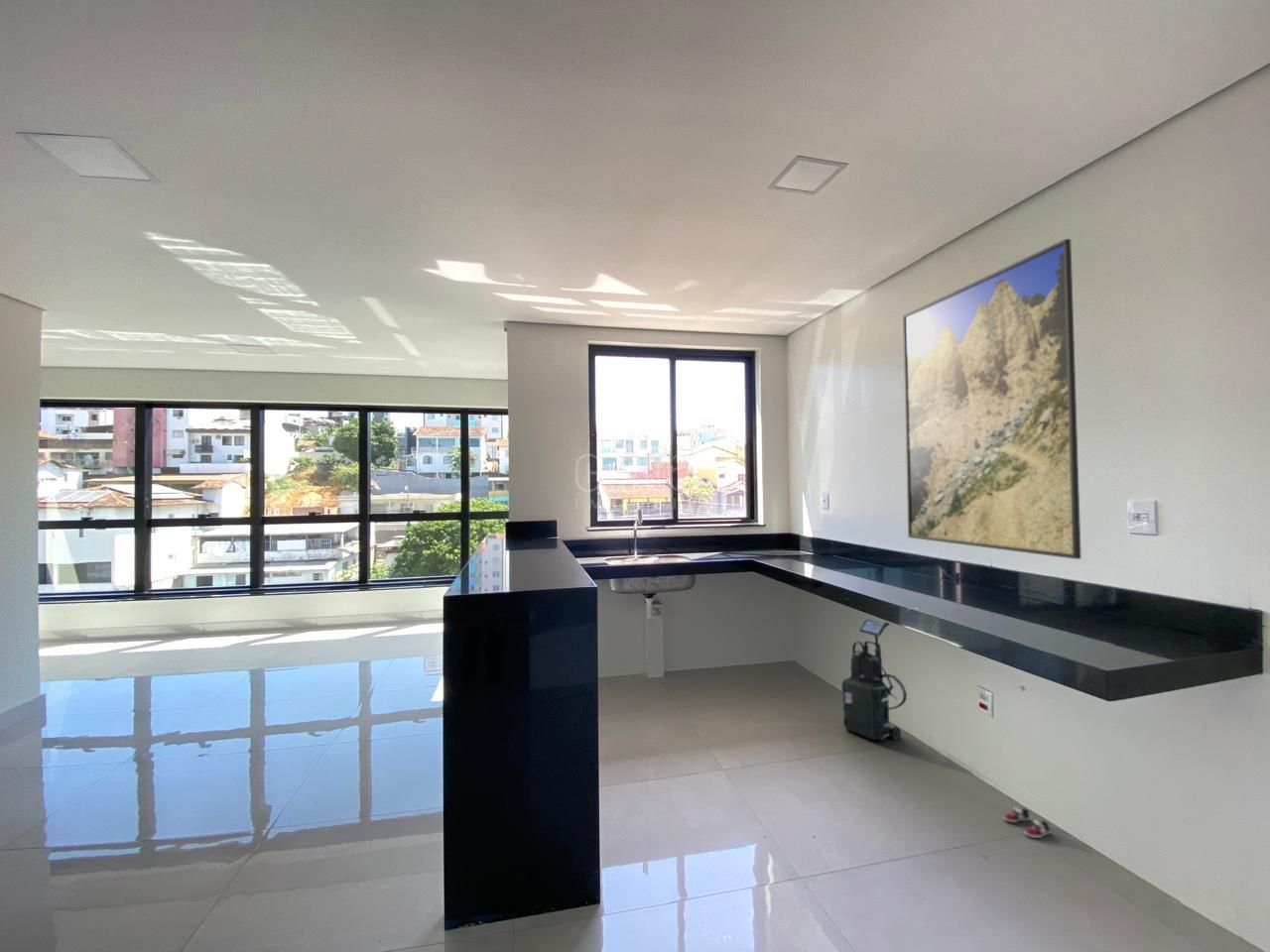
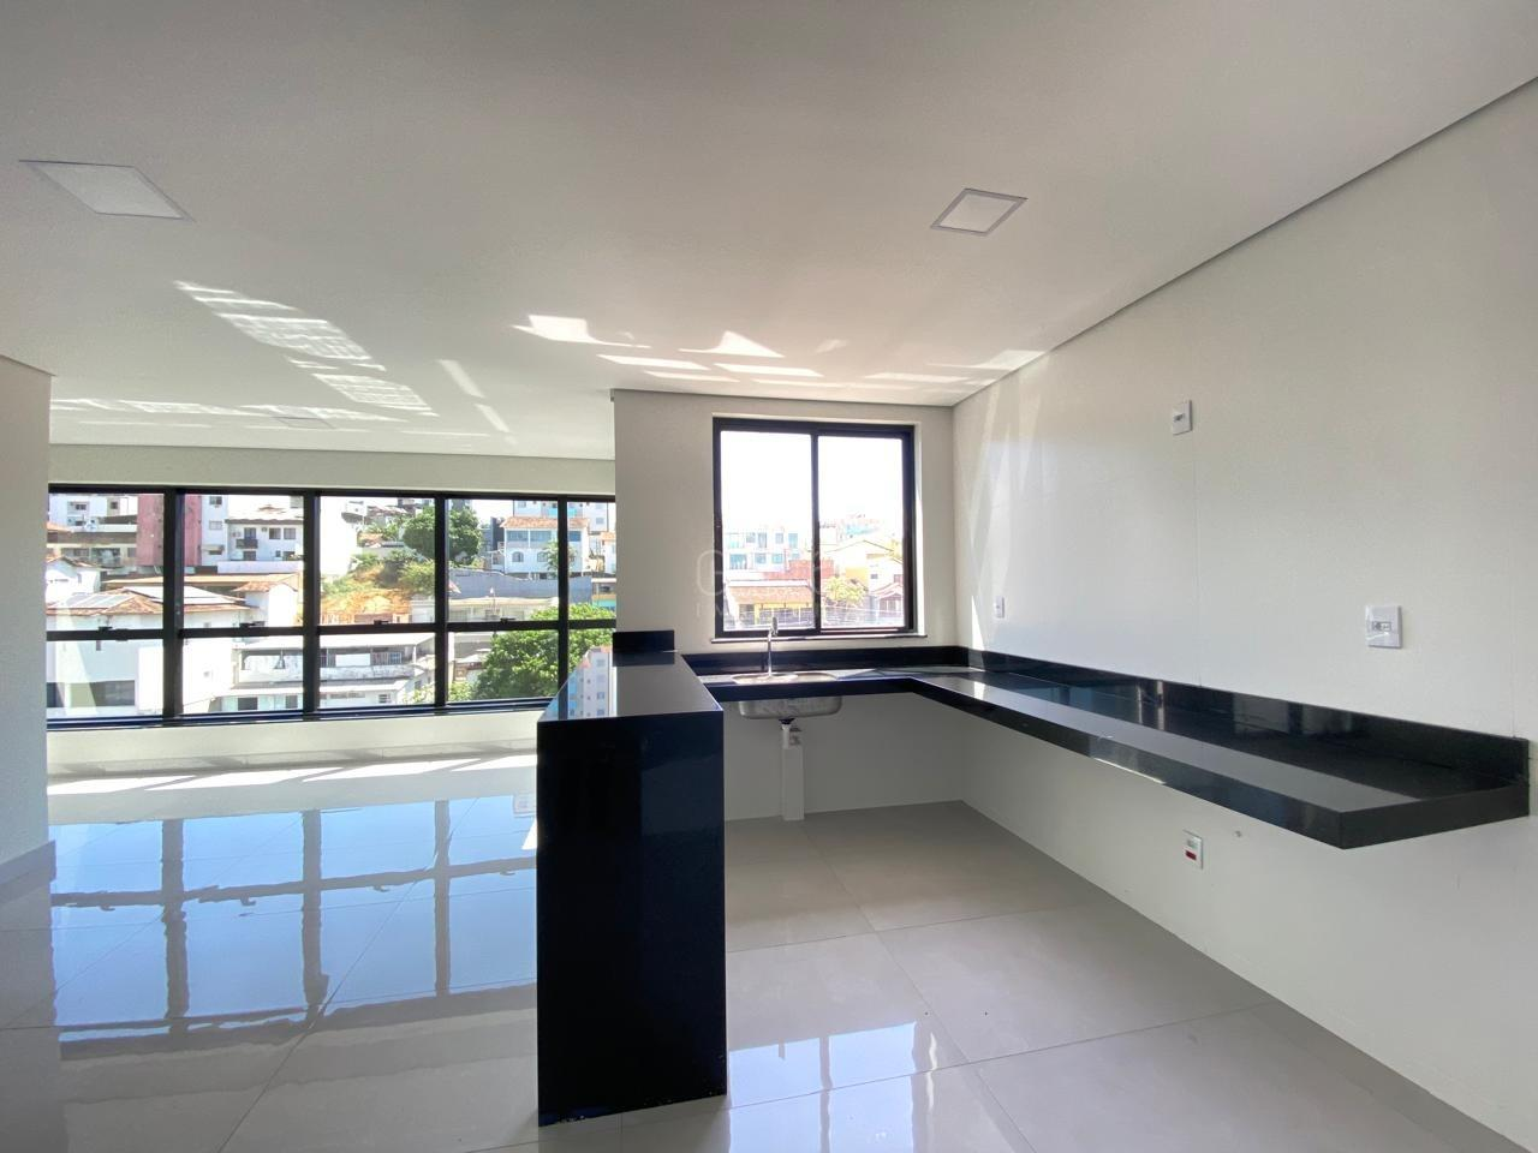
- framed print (974, 414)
- sneaker (1025, 820)
- vacuum cleaner (871, 673)
